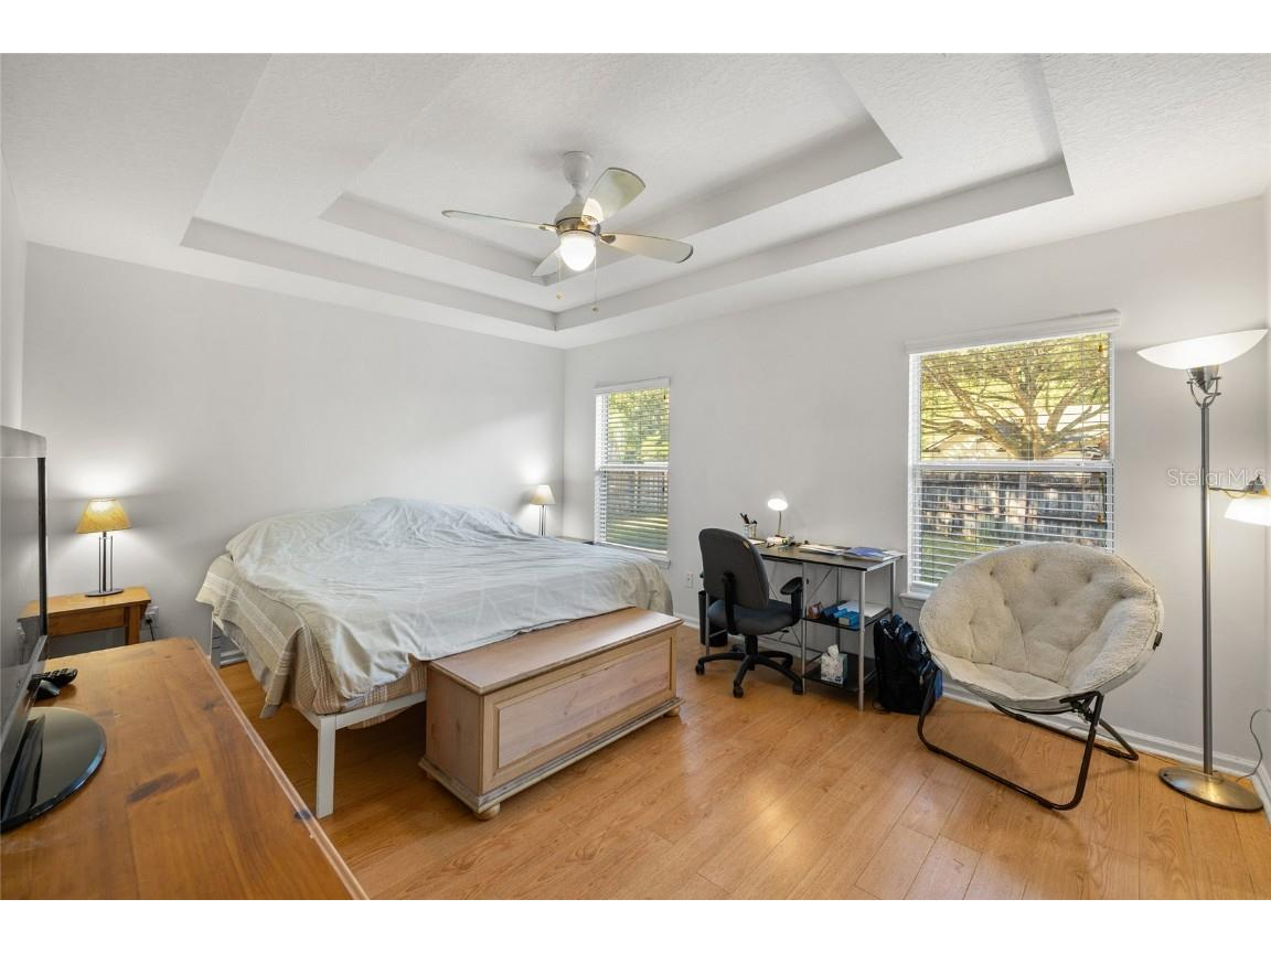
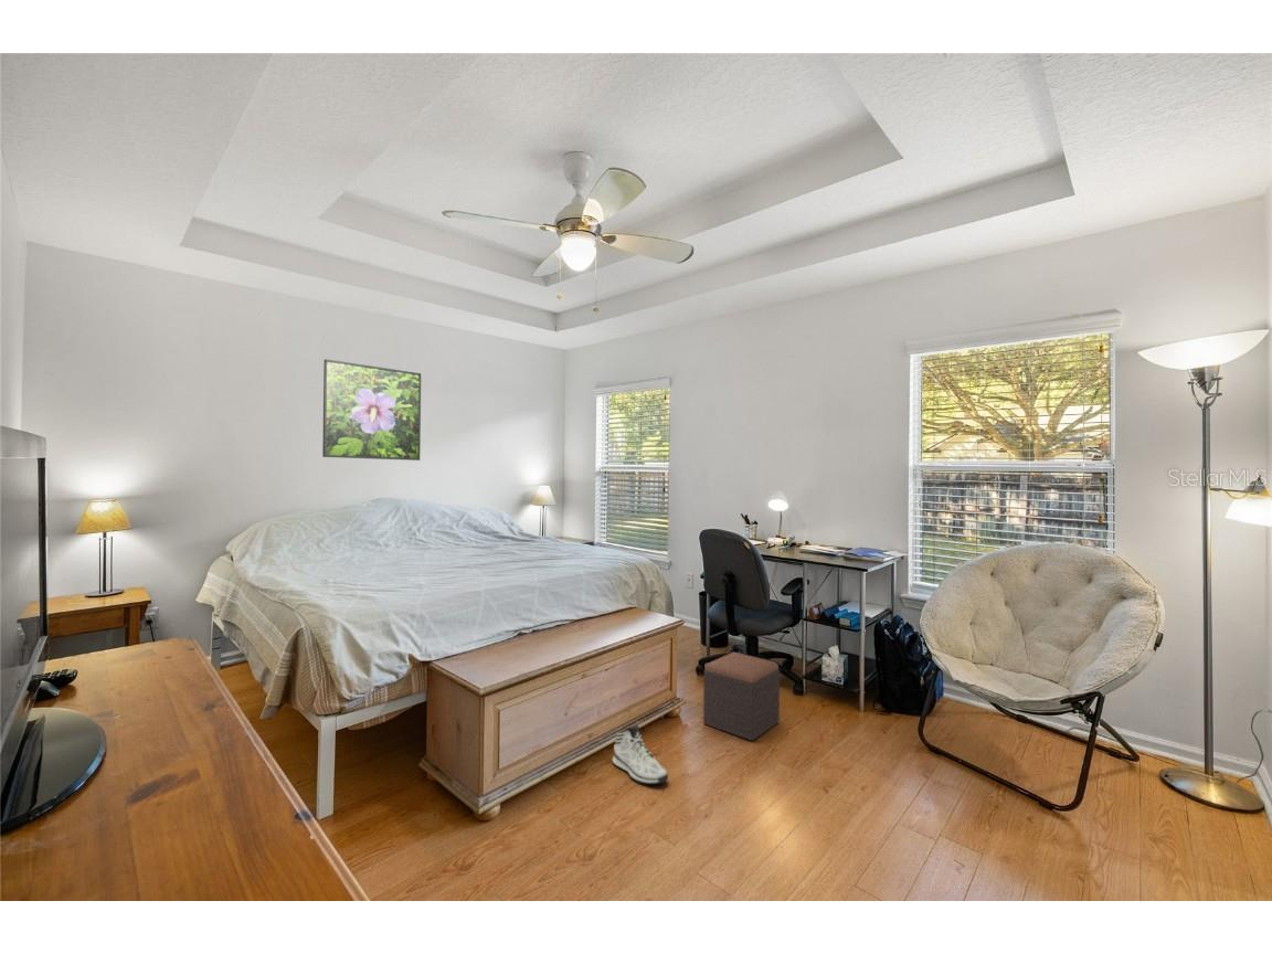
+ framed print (374, 412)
+ sneaker (638, 752)
+ footstool (741, 691)
